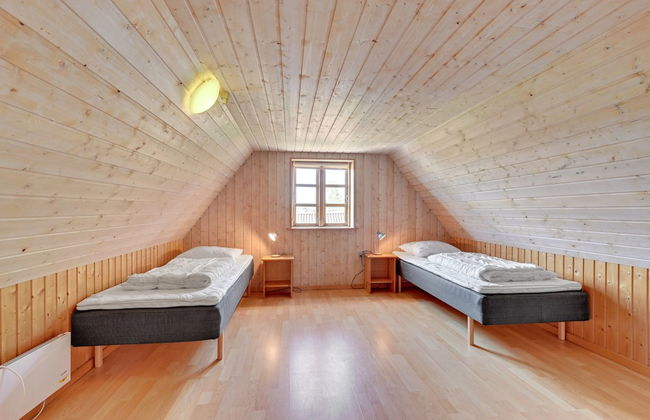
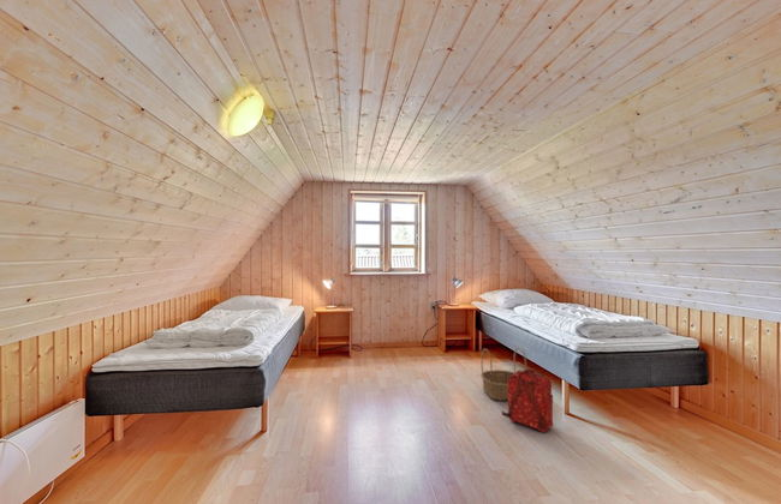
+ backpack (529, 397)
+ basket (502, 372)
